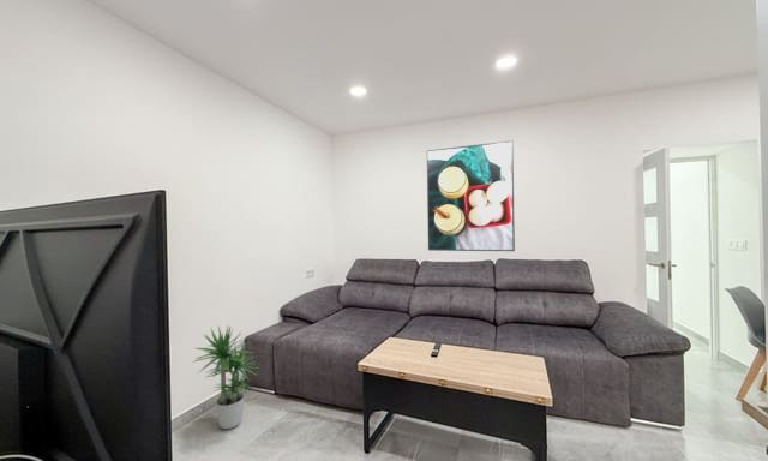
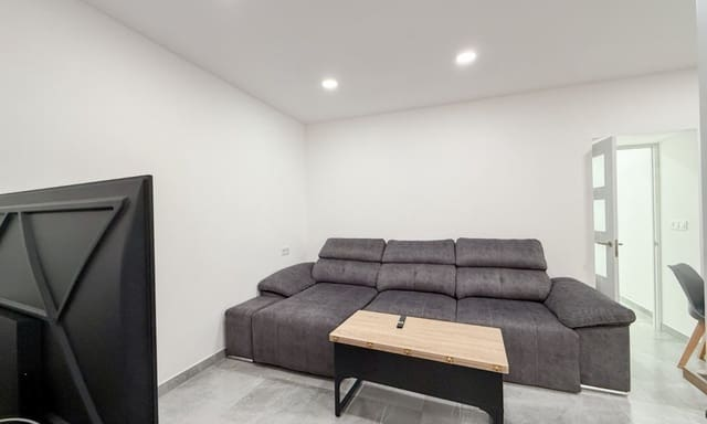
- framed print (468, 198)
- potted plant (224, 373)
